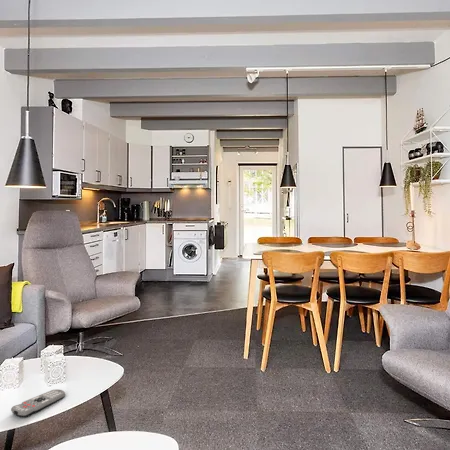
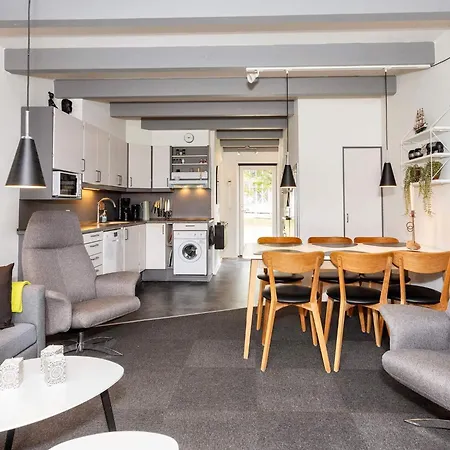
- remote control (40, 402)
